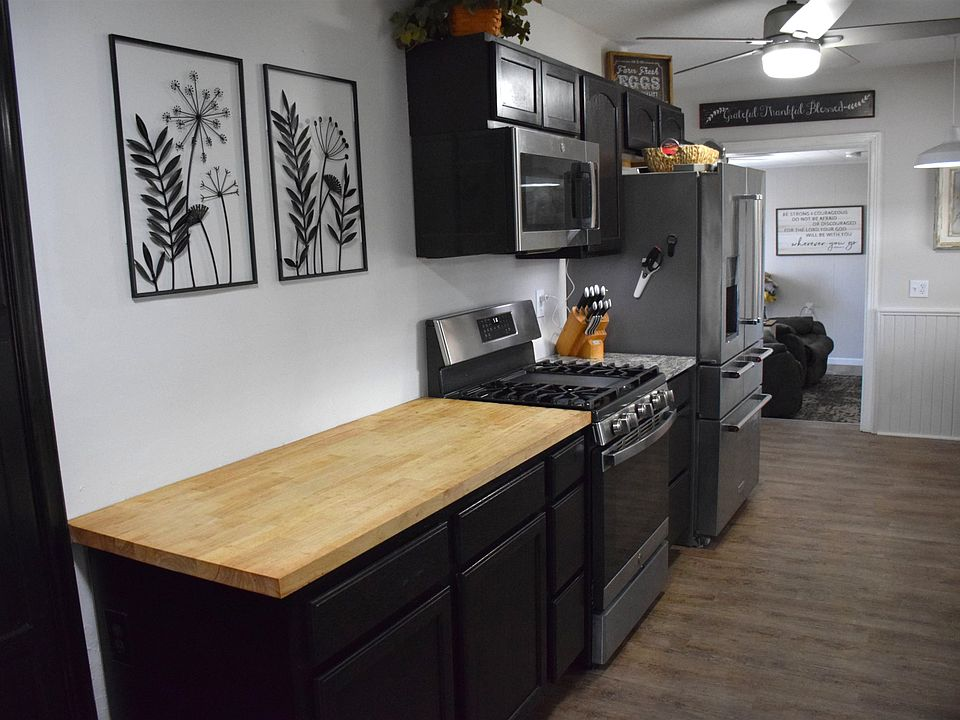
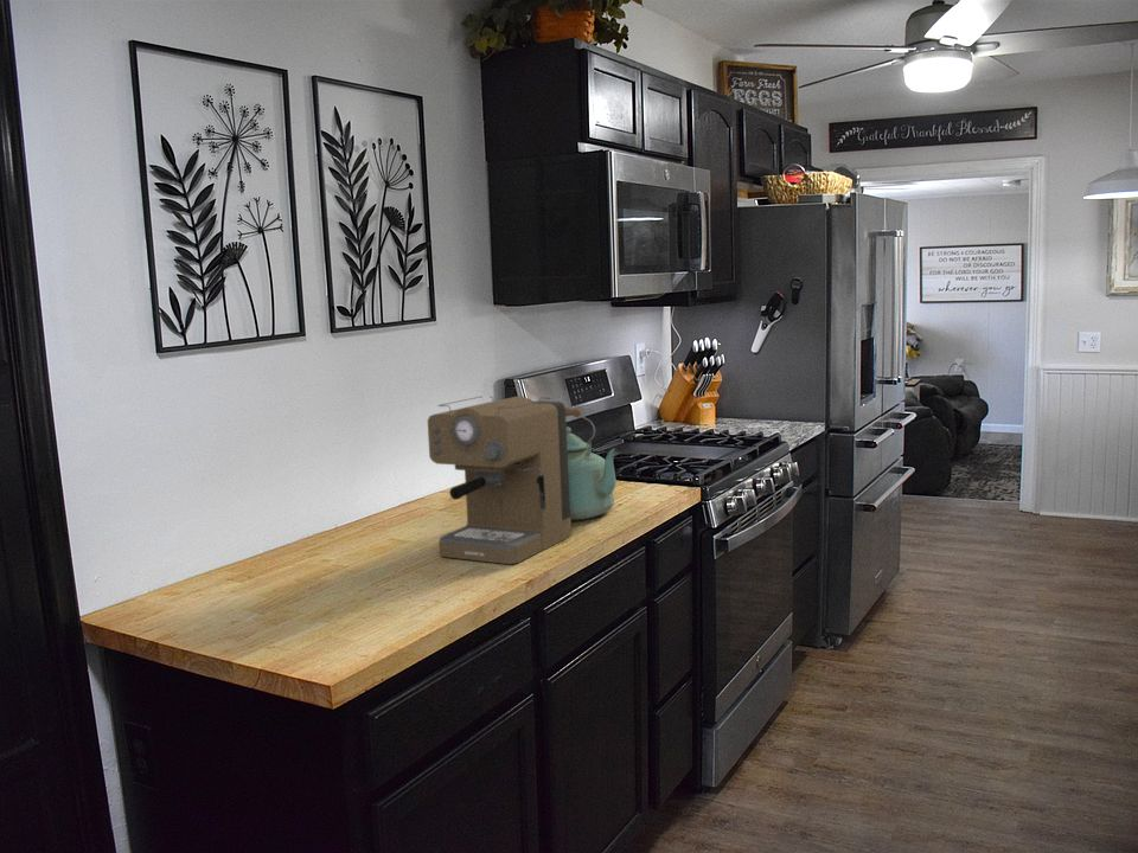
+ kettle (574, 461)
+ coffee maker (504, 475)
